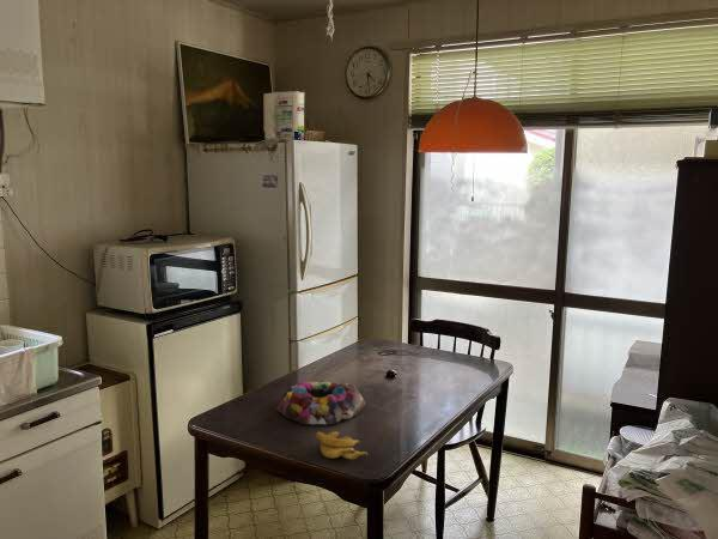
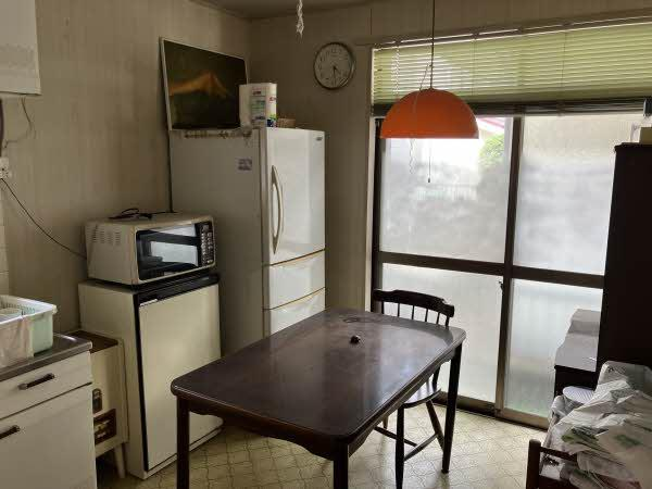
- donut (321, 396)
- banana (342, 442)
